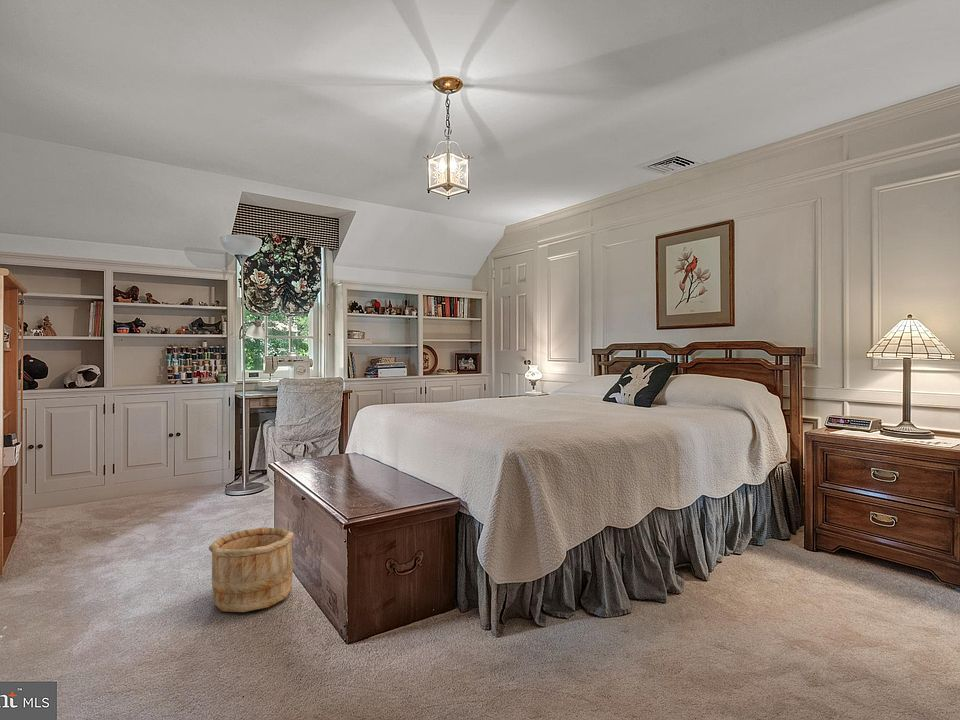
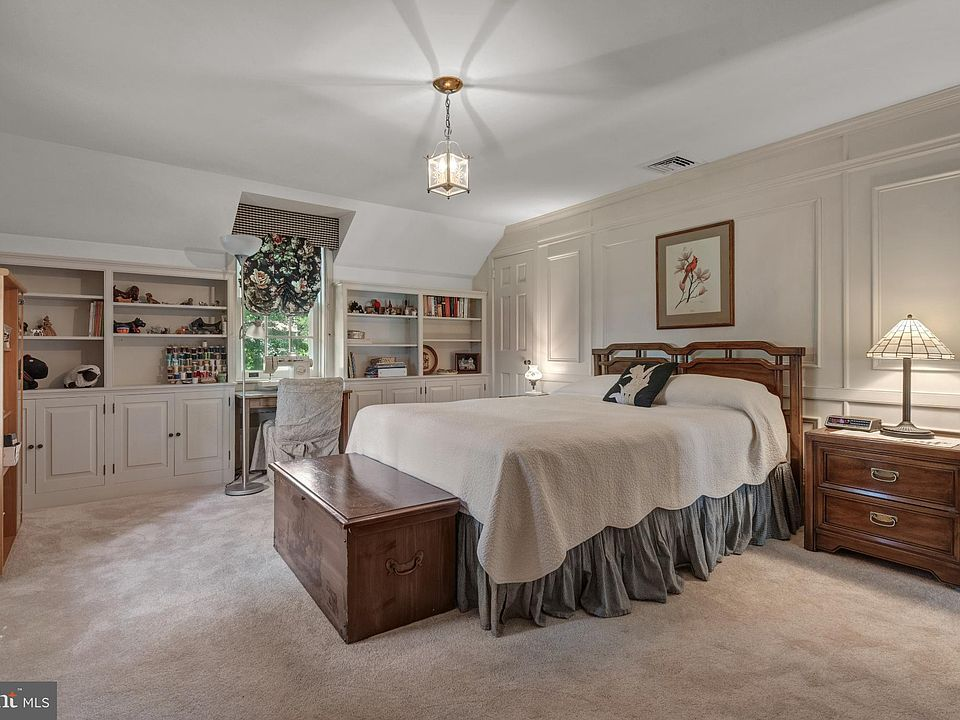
- wooden bucket (252, 567)
